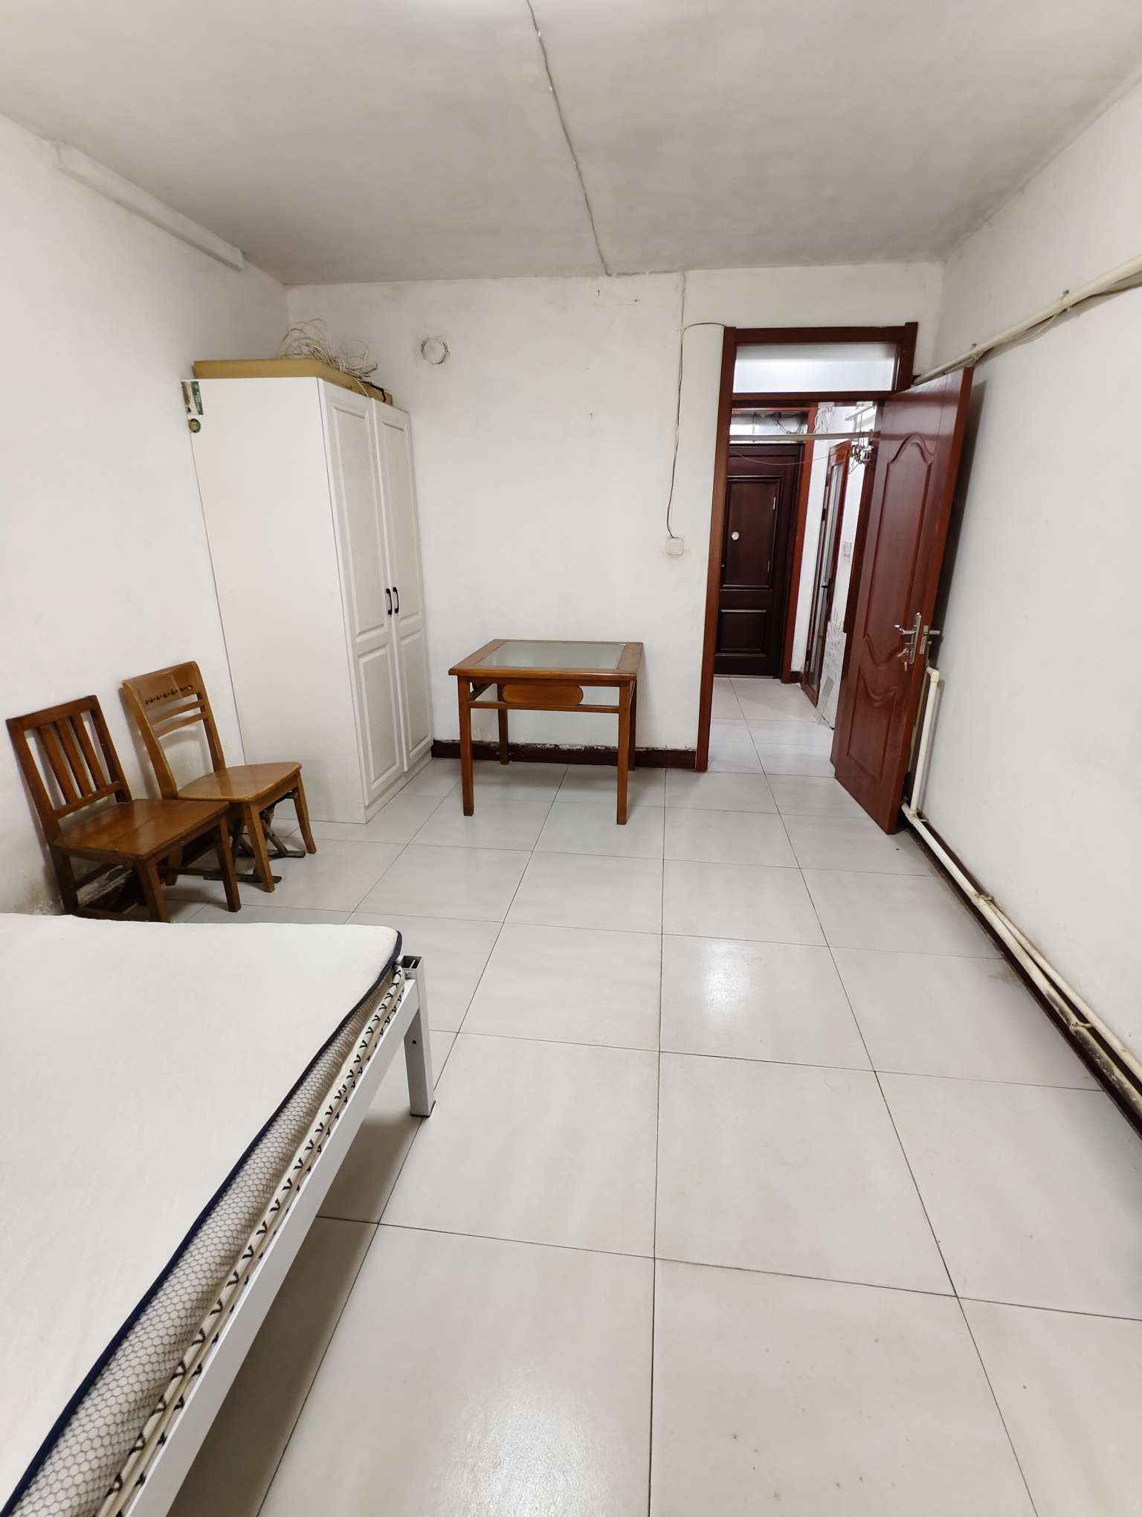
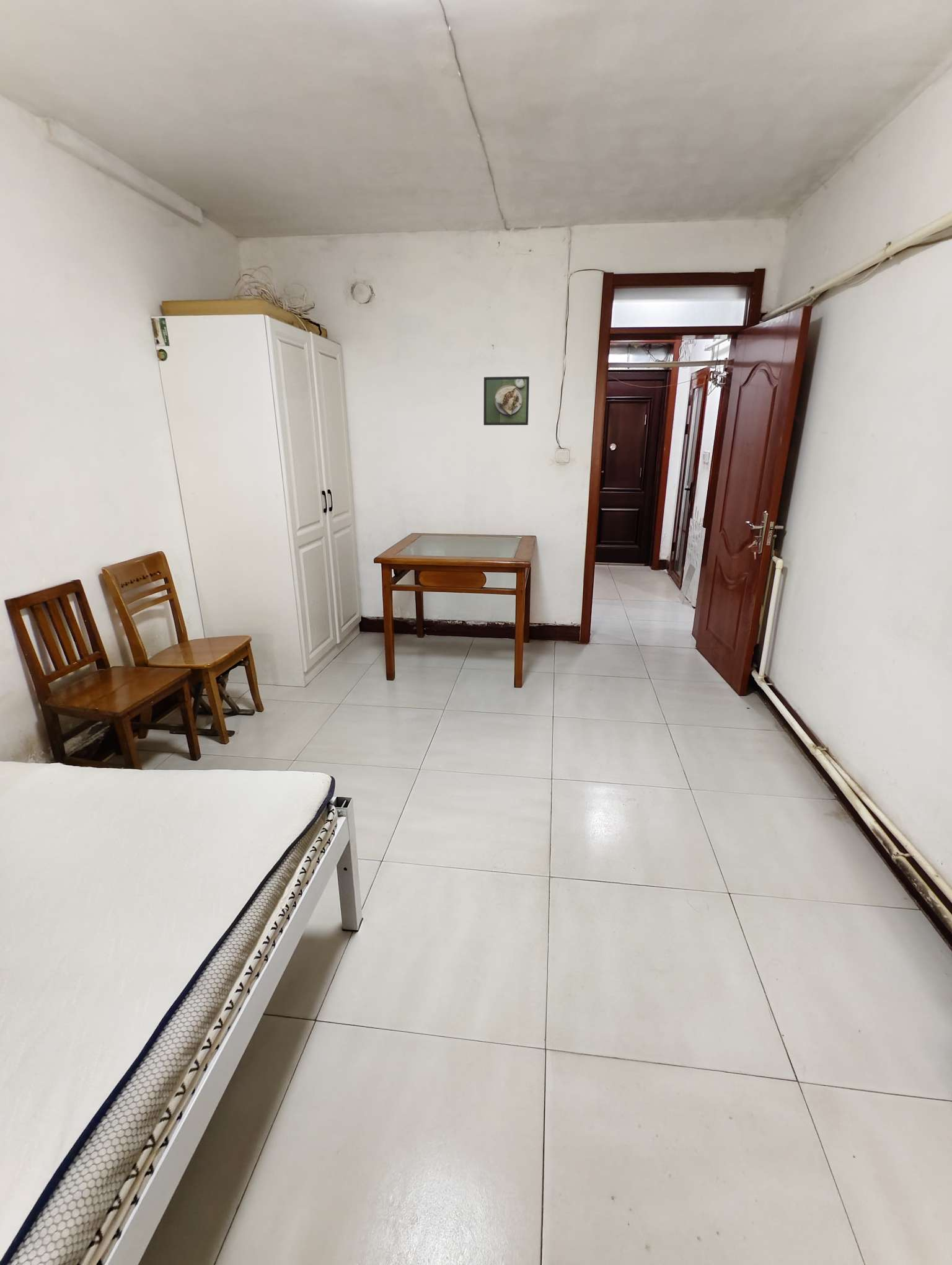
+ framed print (506, 401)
